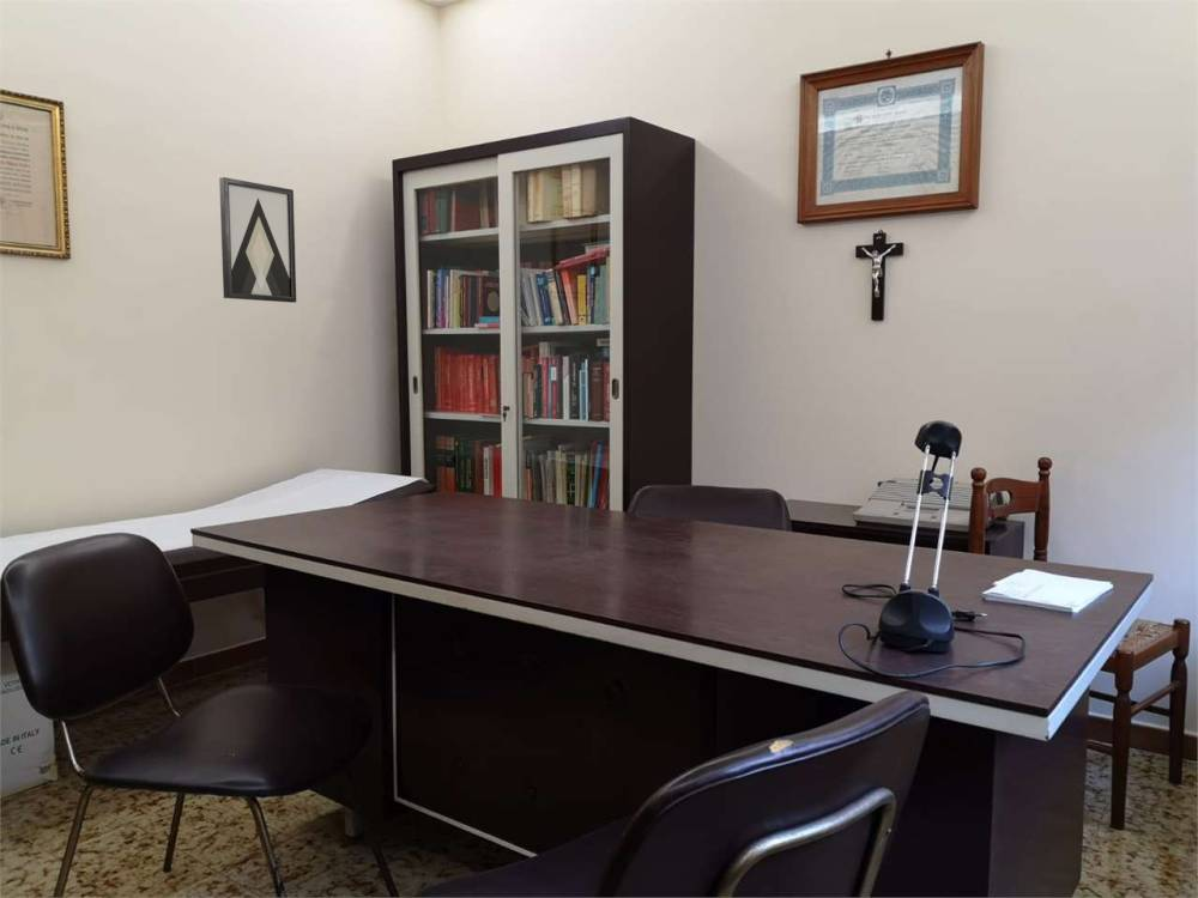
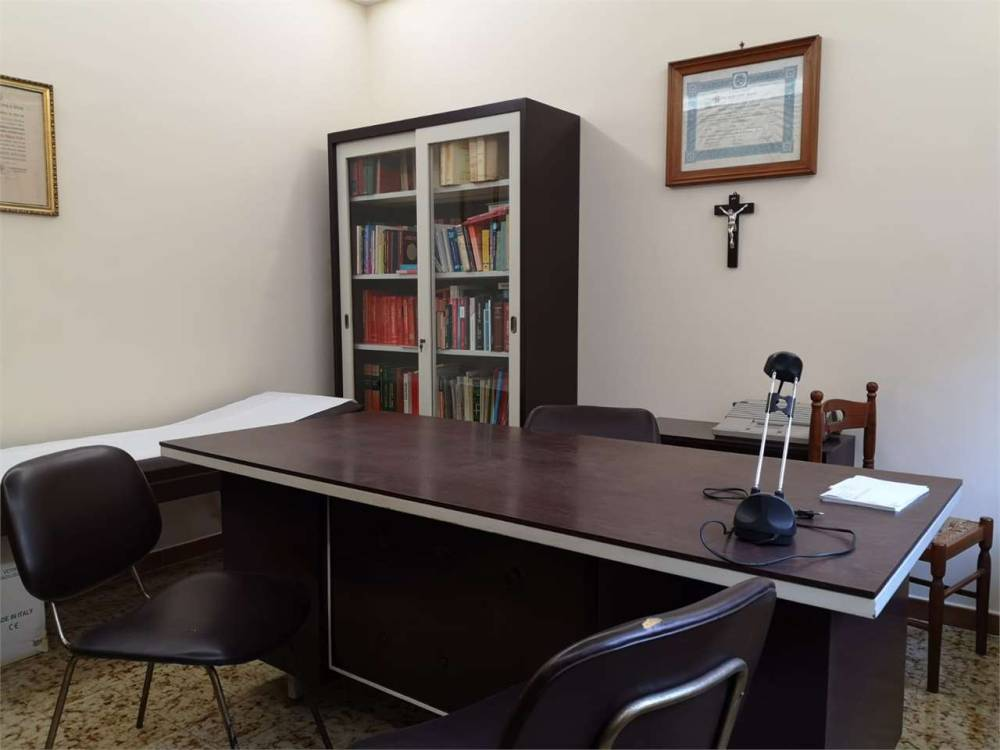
- wall art (259, 242)
